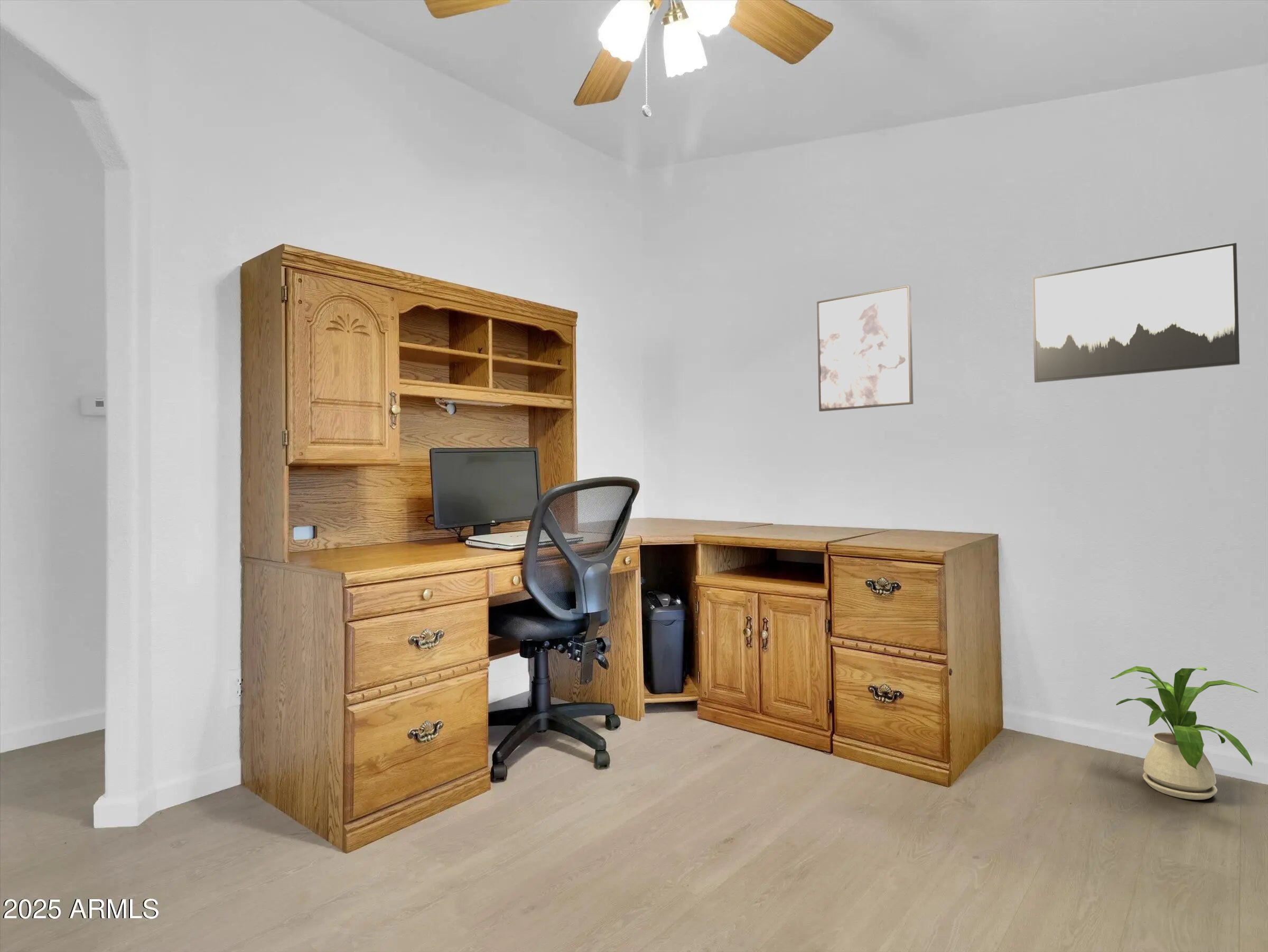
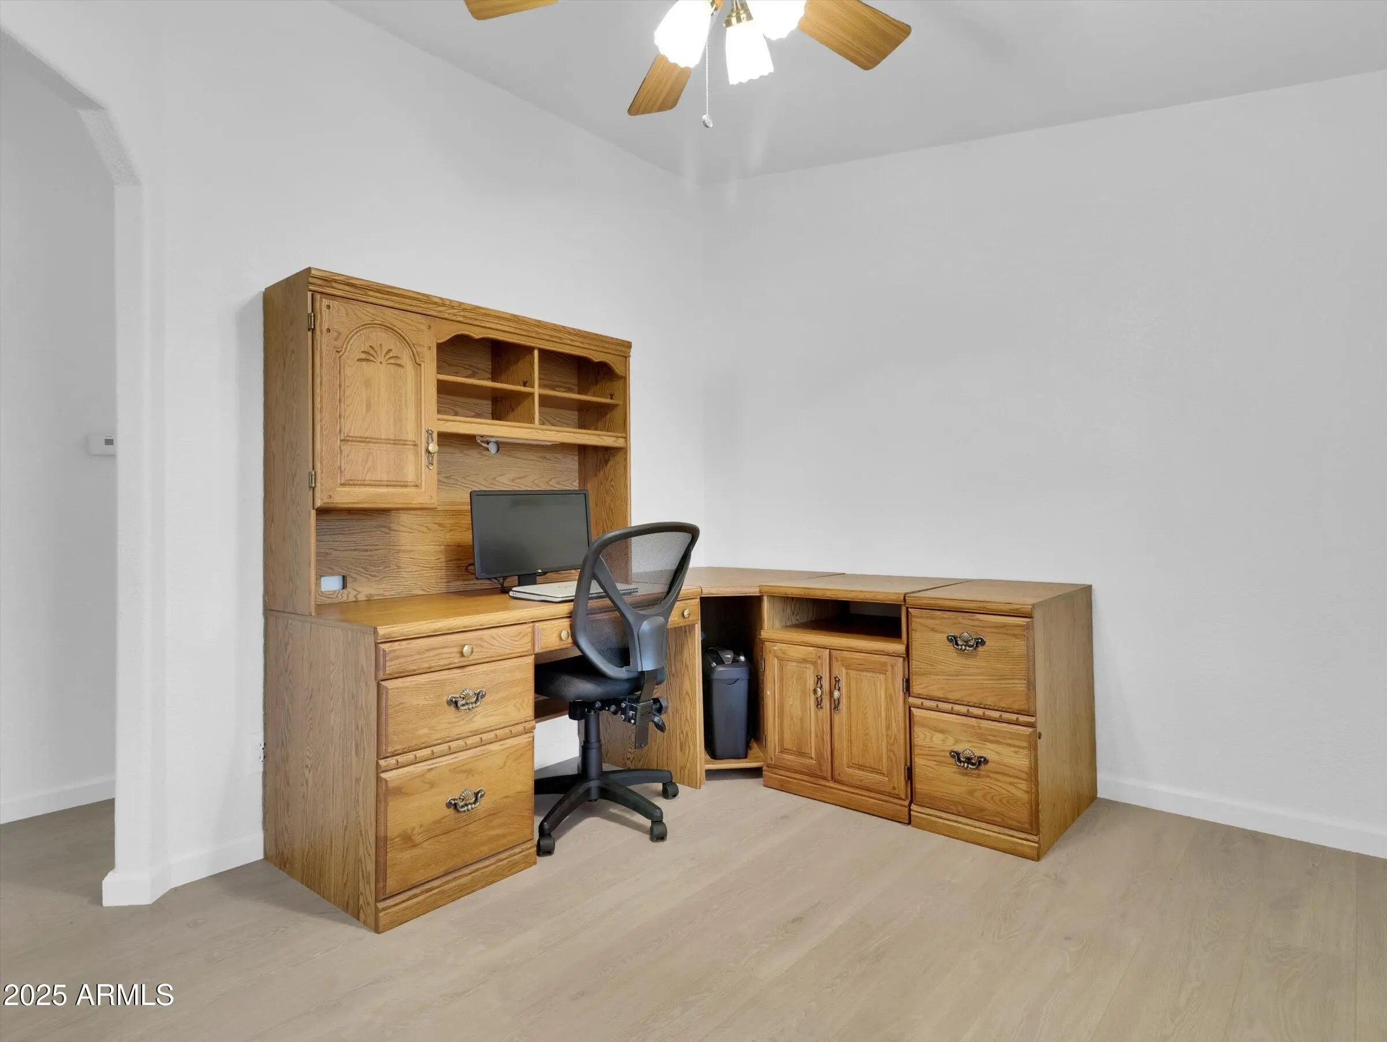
- wall art (1128, 318)
- house plant (1181, 720)
- wall art (863, 351)
